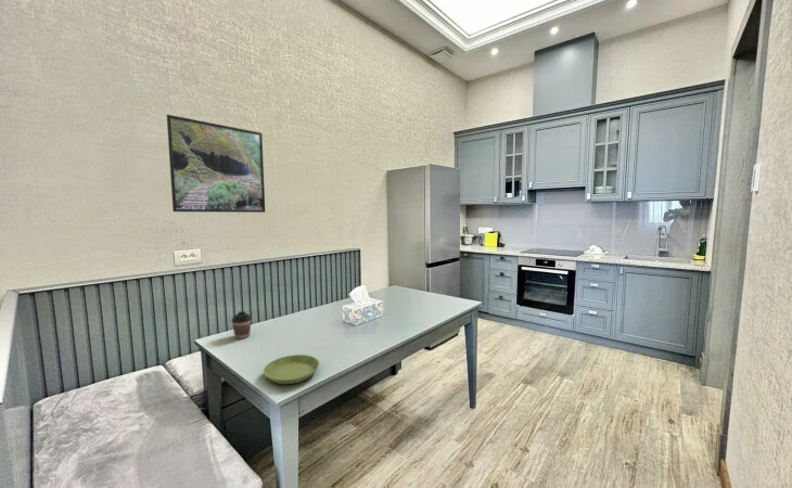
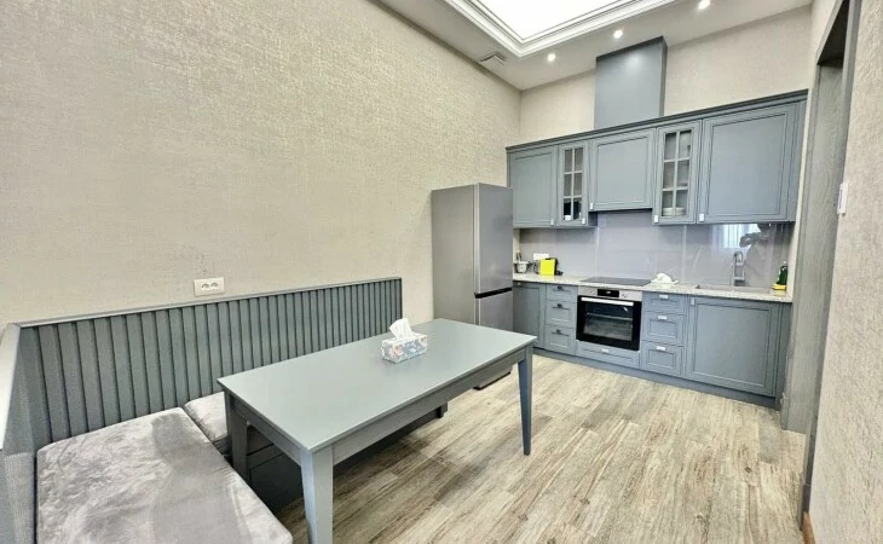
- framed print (221, 168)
- coffee cup (241, 324)
- saucer (292, 370)
